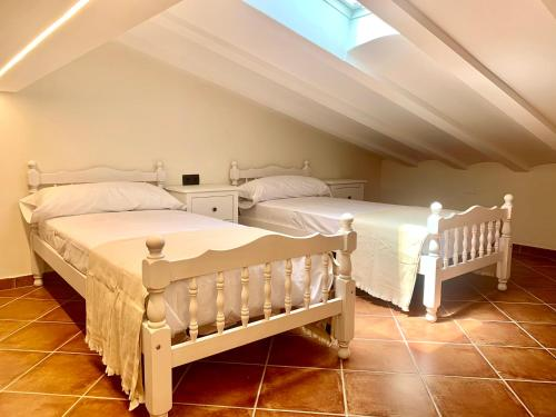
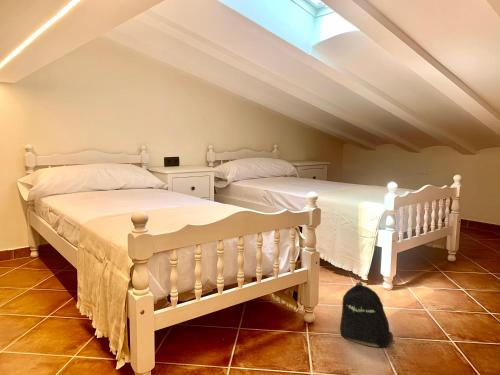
+ backpack (364, 308)
